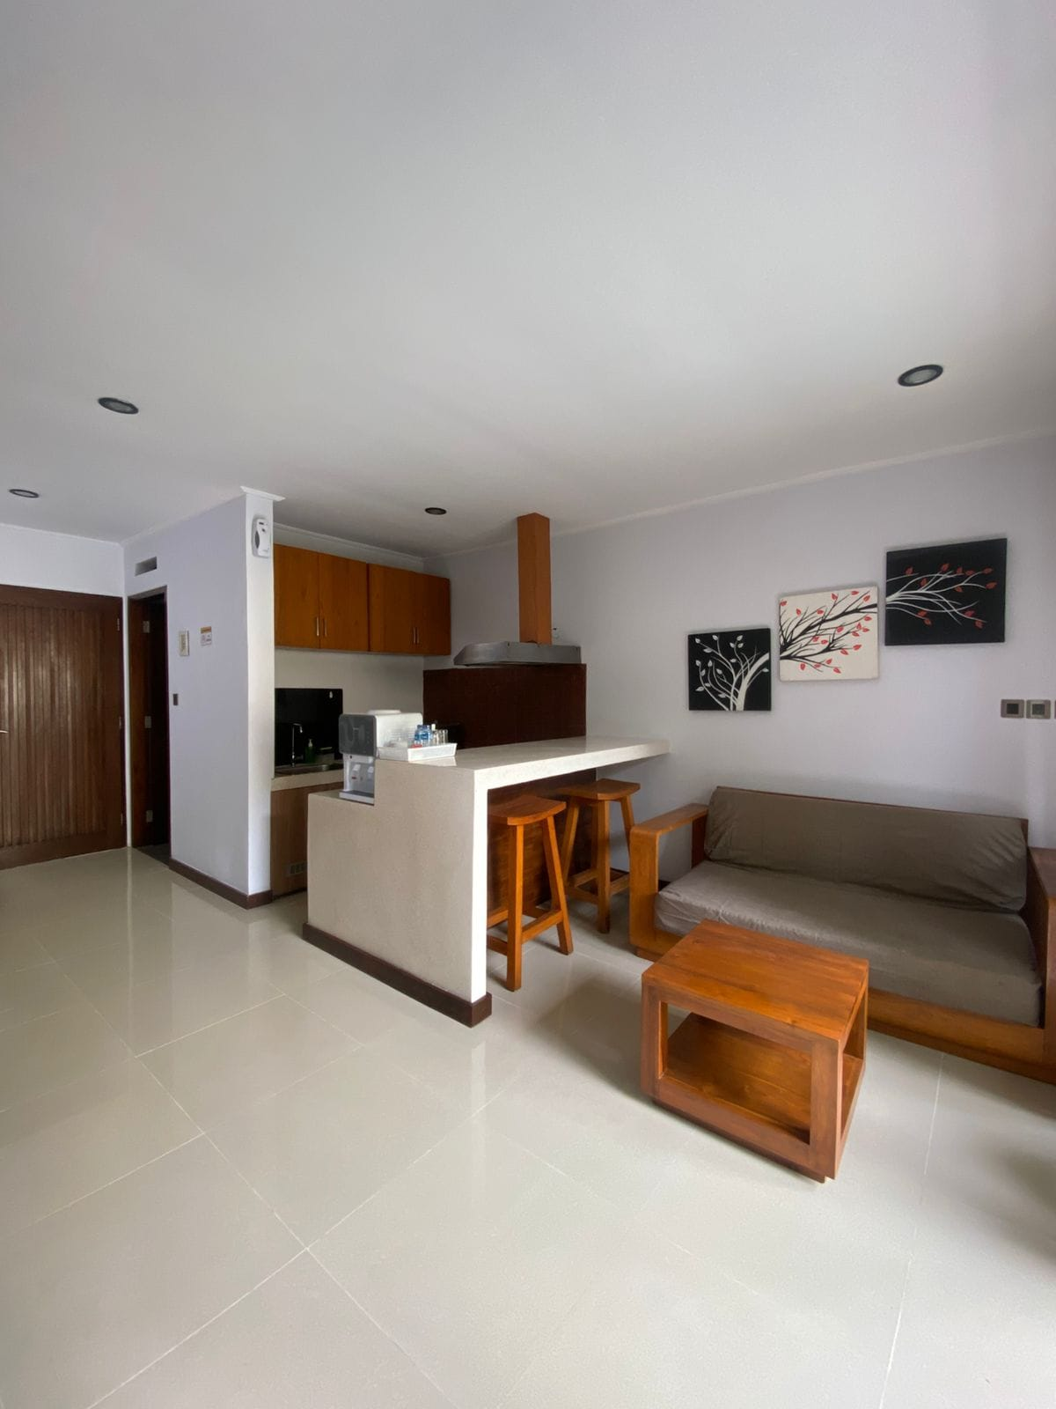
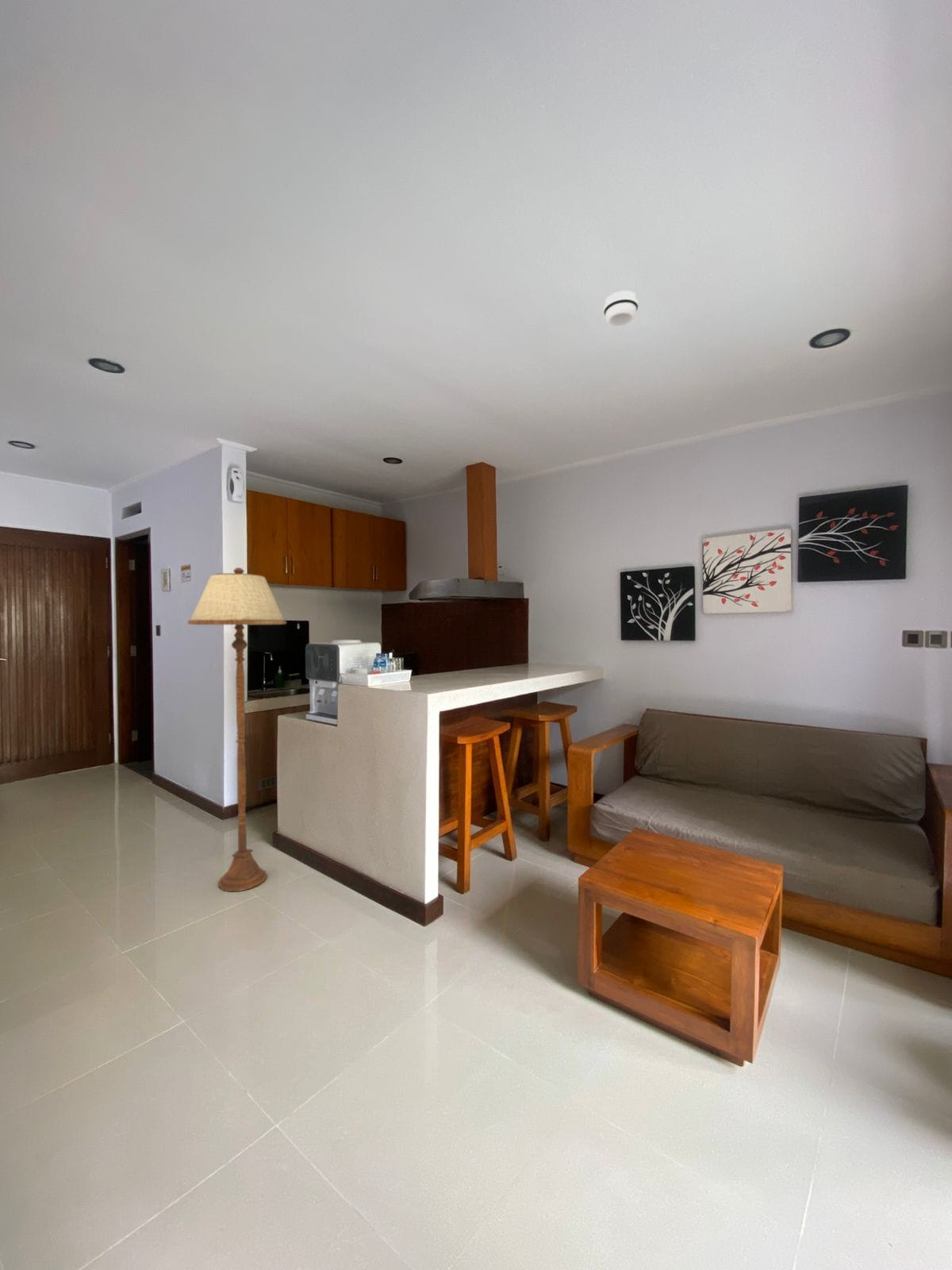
+ floor lamp (240, 725)
+ smoke detector (620, 310)
